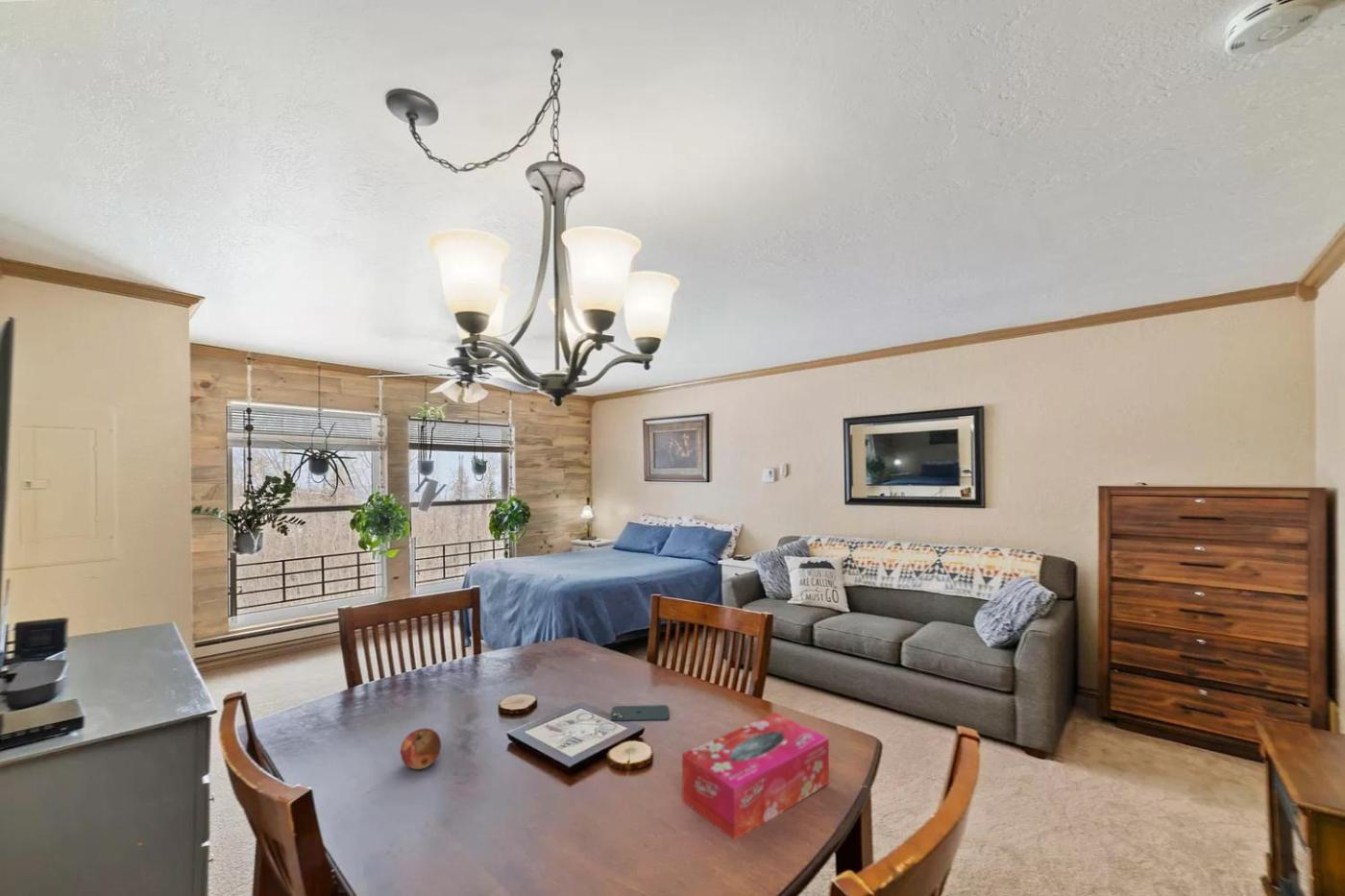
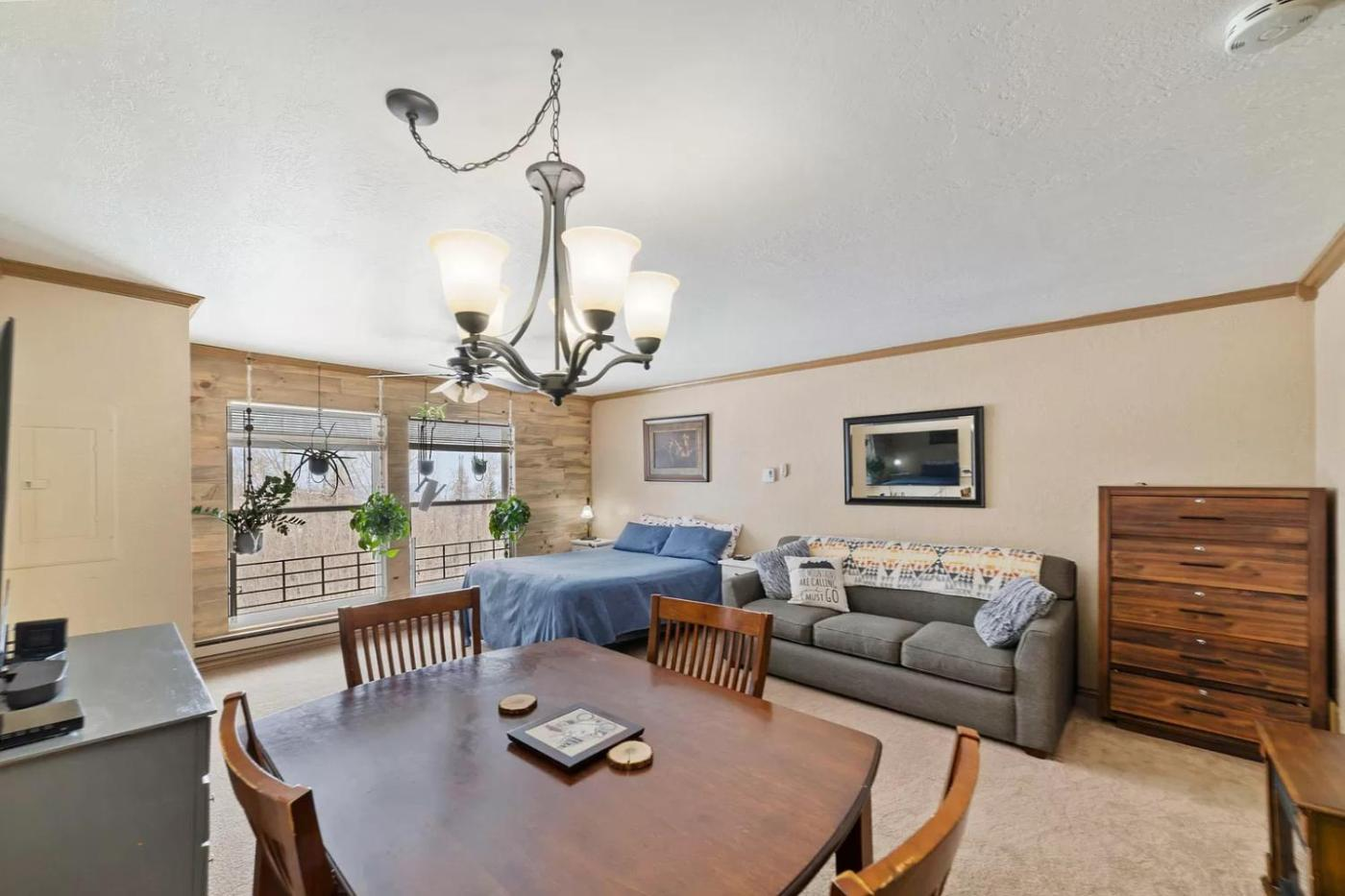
- smartphone (640, 712)
- fruit (421, 747)
- tissue box (757, 768)
